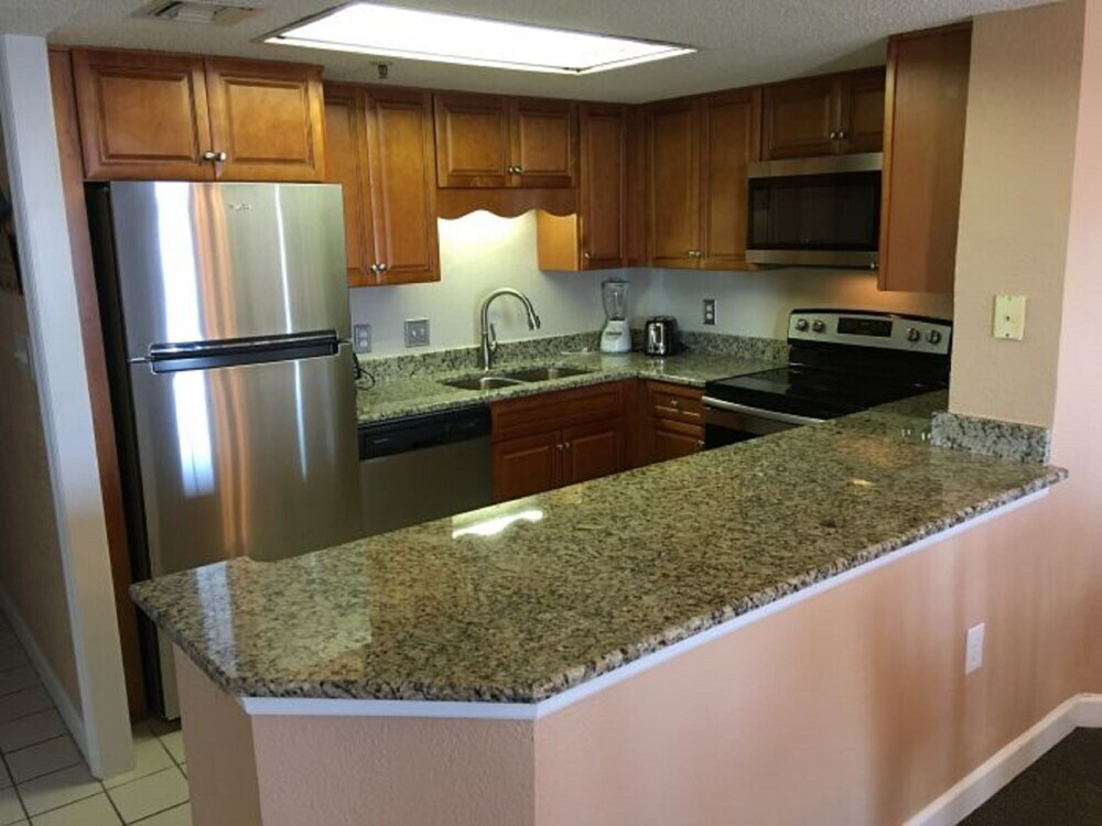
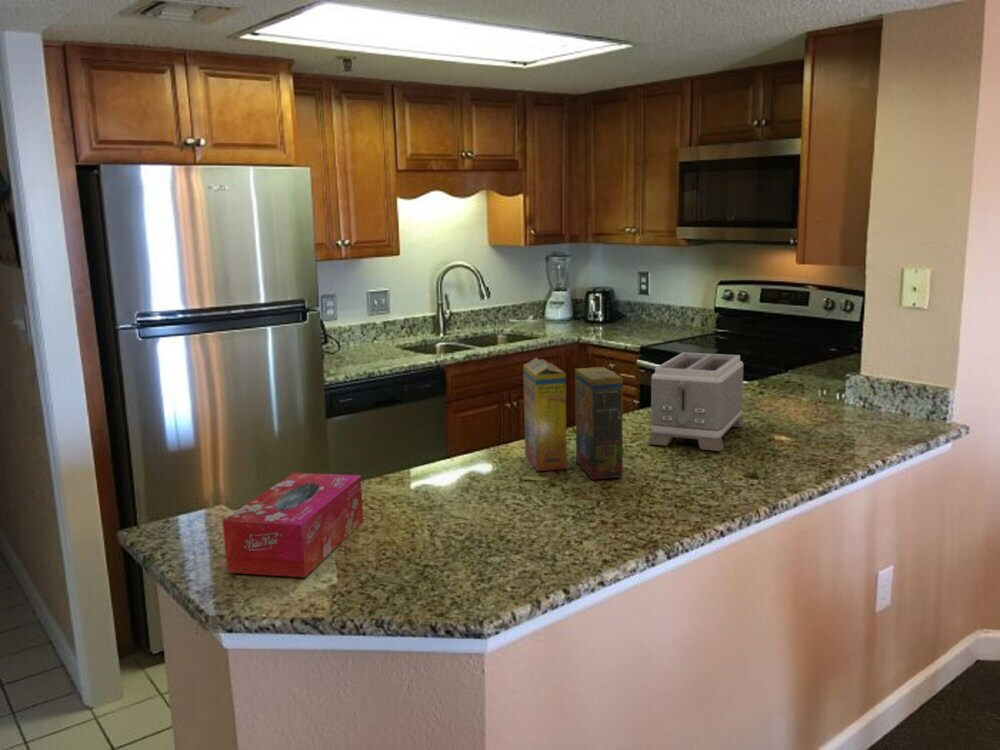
+ cereal box (576, 414)
+ toaster (697, 398)
+ tissue box (298, 520)
